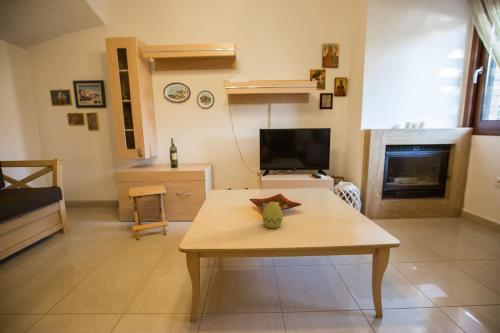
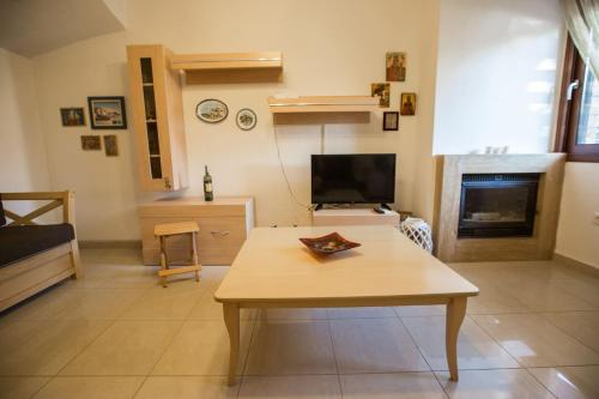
- decorative egg (272, 213)
